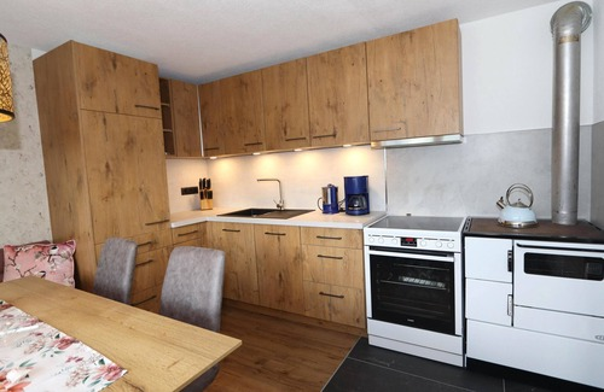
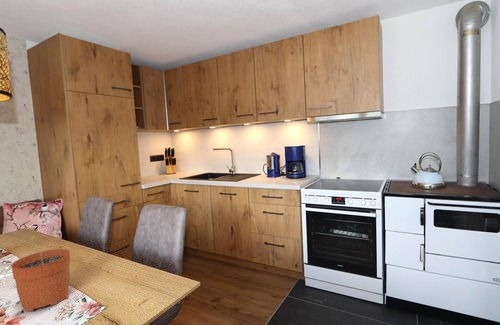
+ plant pot (43, 268)
